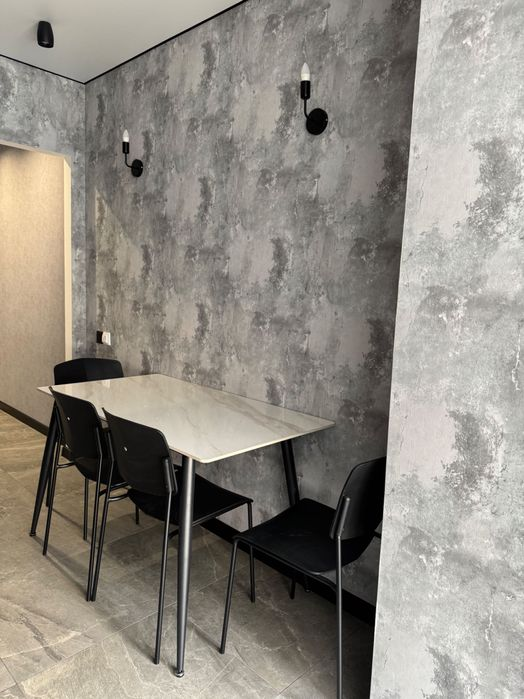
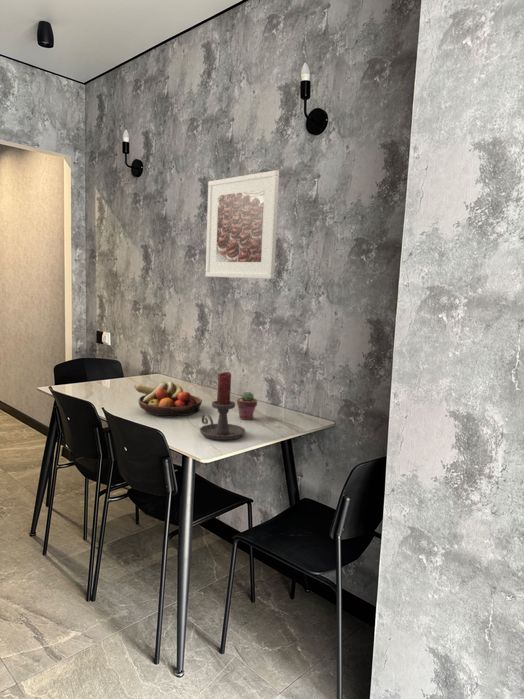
+ potted succulent (247, 404)
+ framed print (239, 227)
+ fruit bowl (169, 397)
+ candle holder (219, 402)
